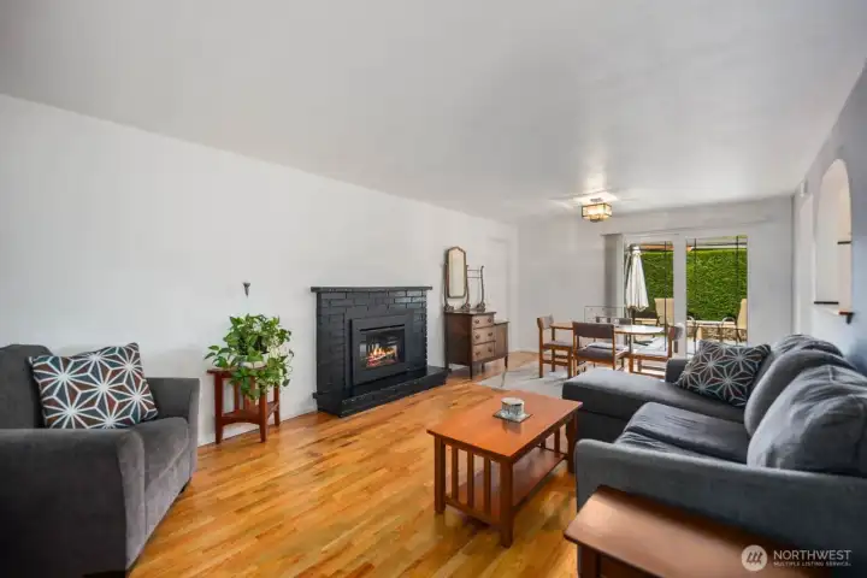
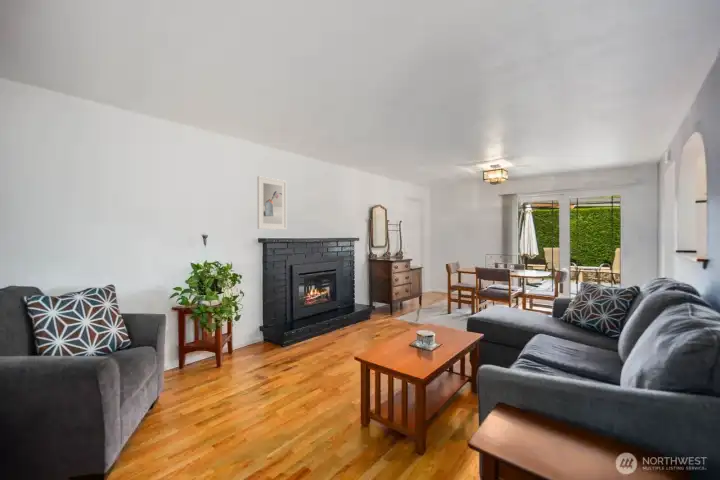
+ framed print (272, 204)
